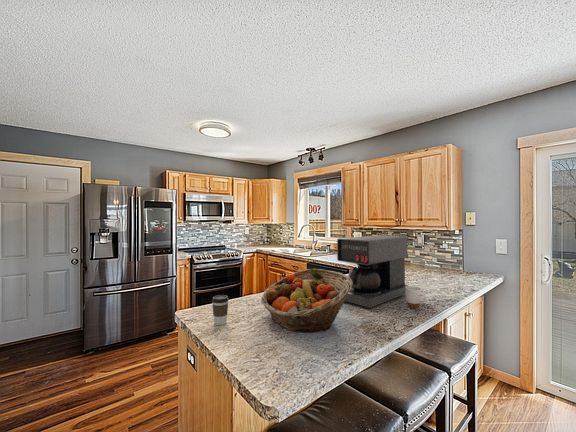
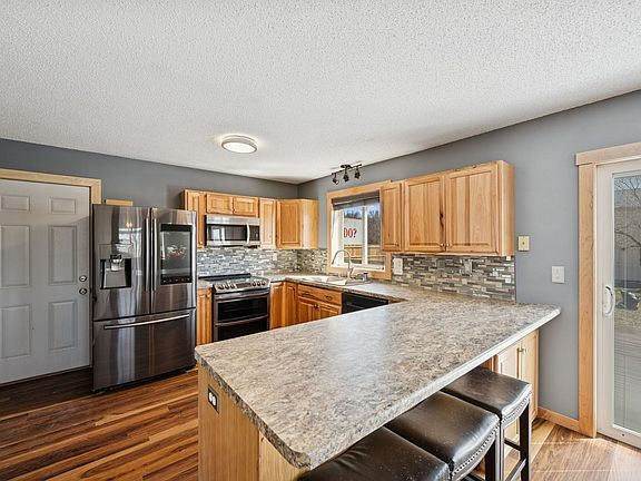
- coffee maker (373, 267)
- mug (416, 298)
- fruit basket (305, 296)
- coffee cup (220, 309)
